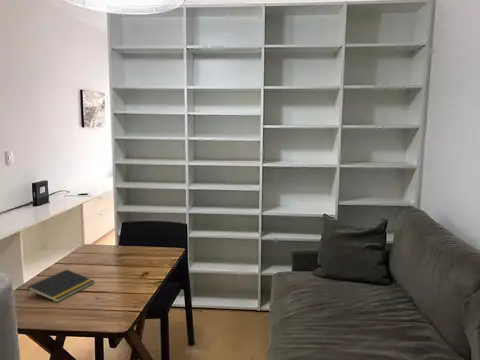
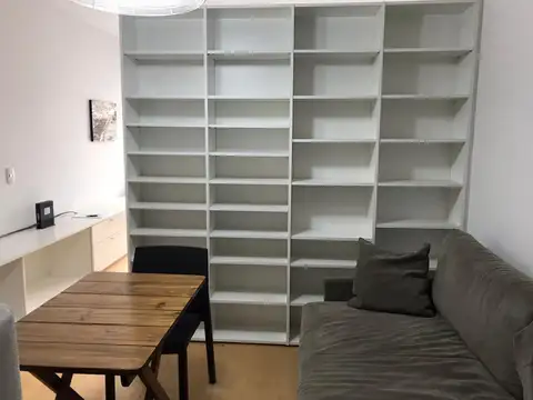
- notepad (62, 284)
